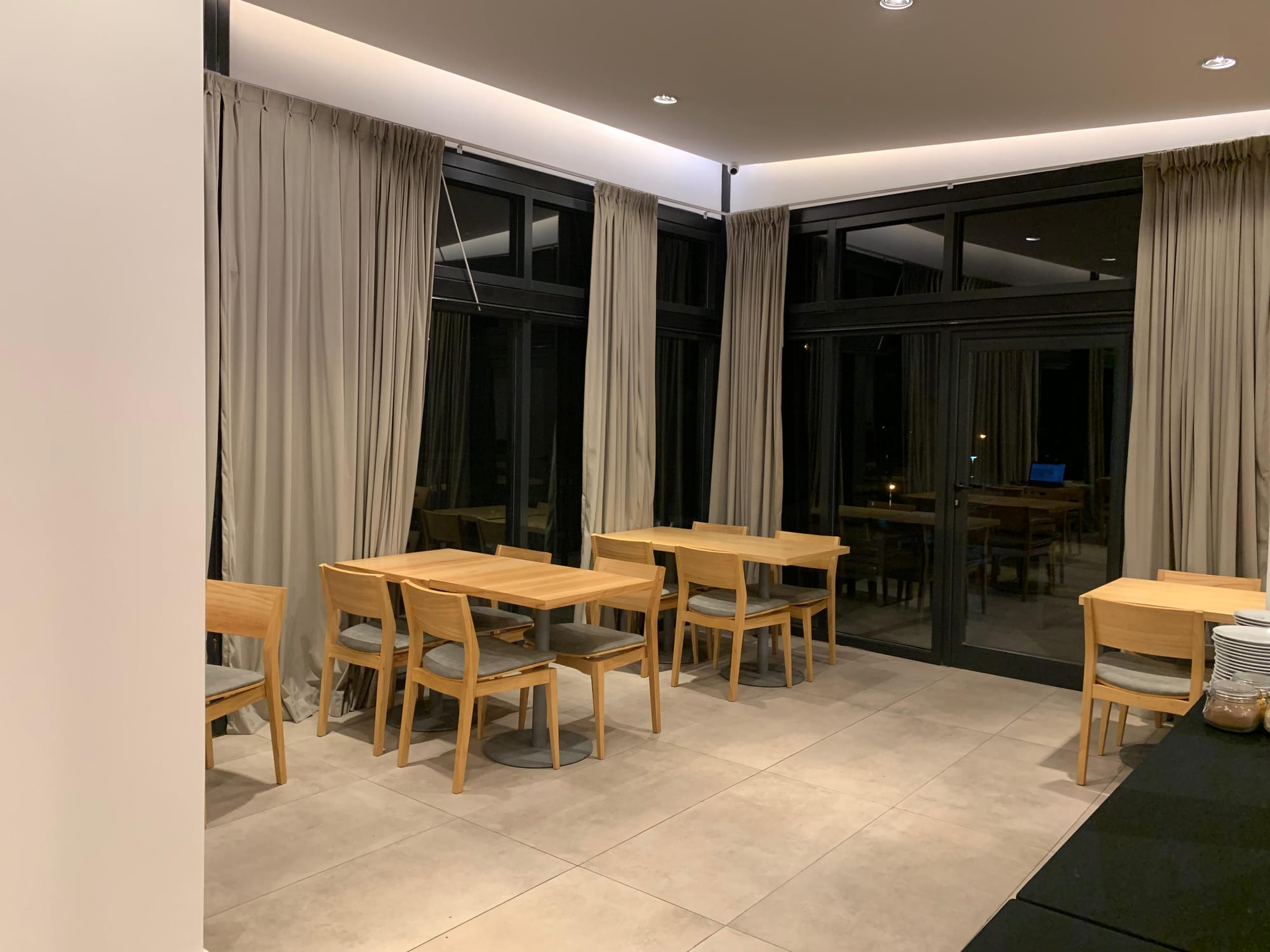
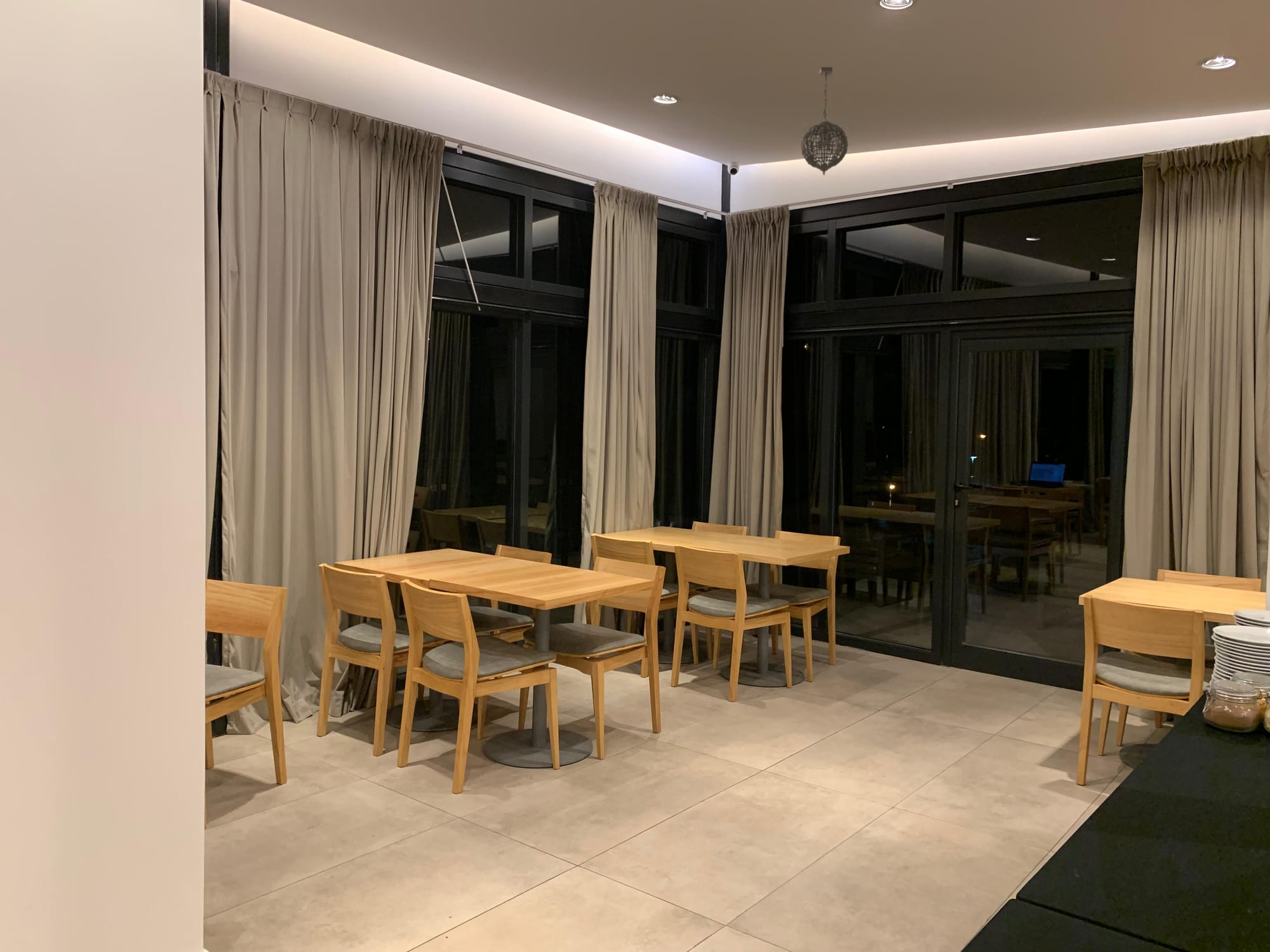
+ pendant light (825, 122)
